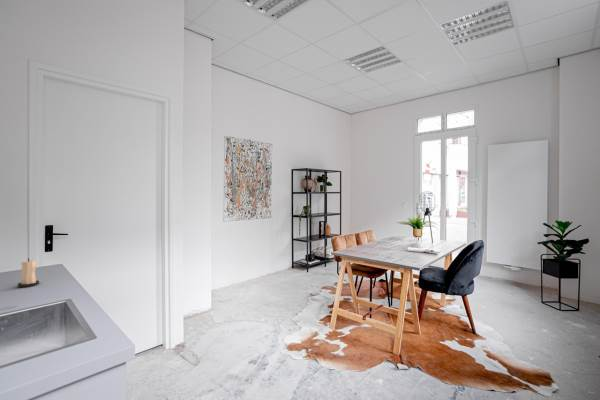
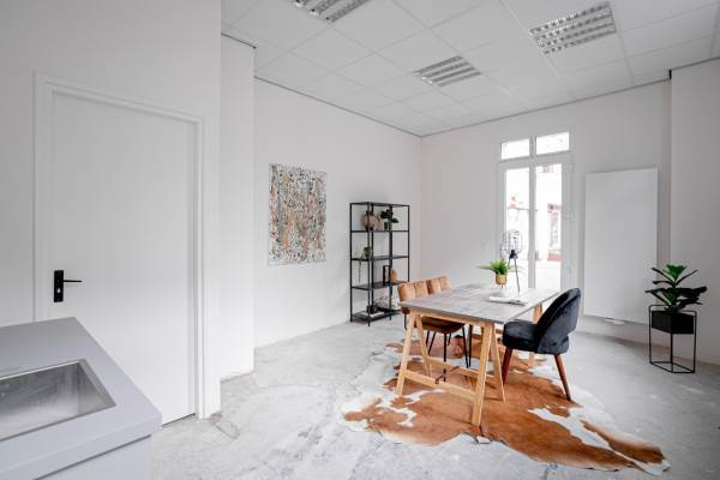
- candle (28, 271)
